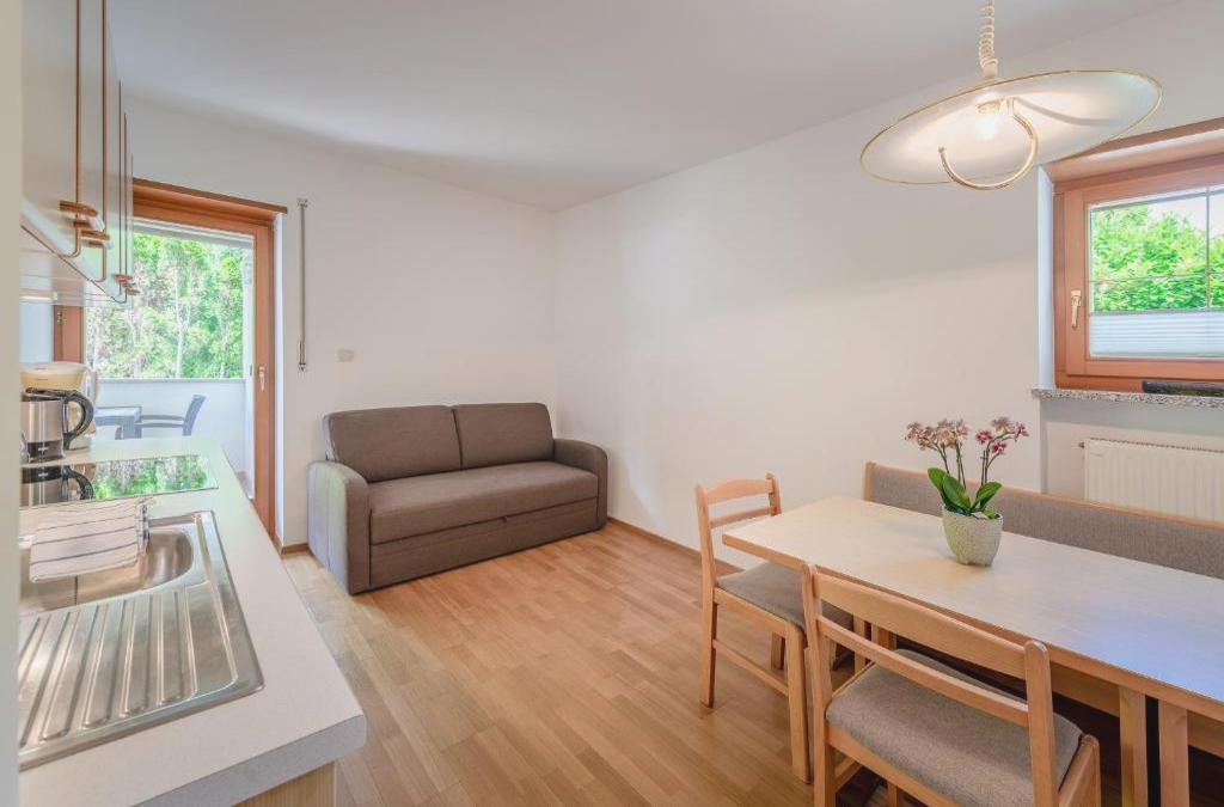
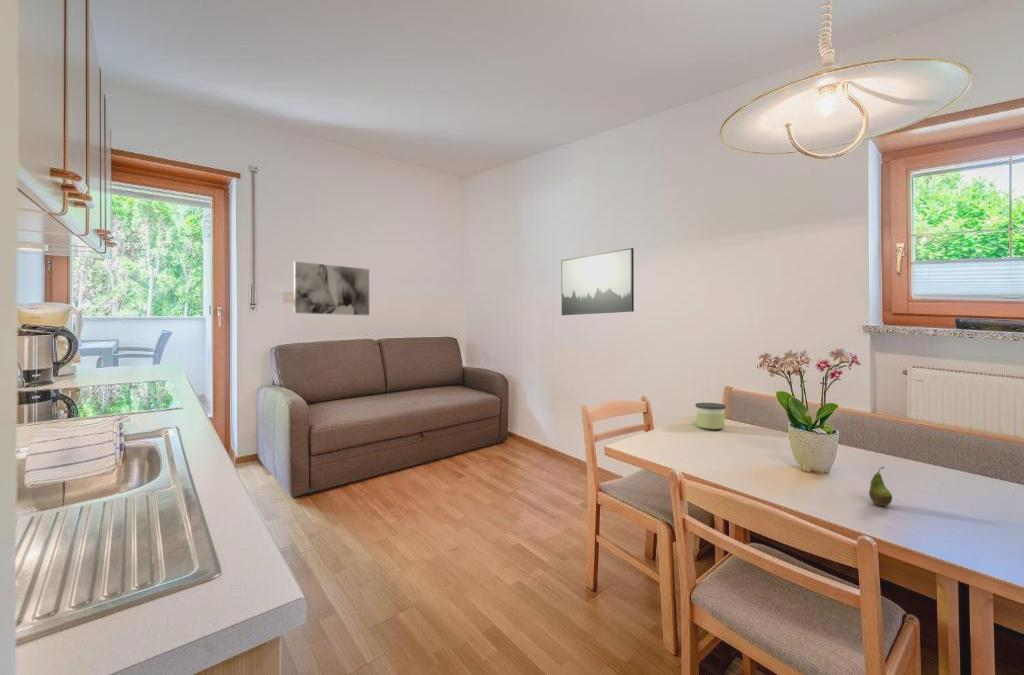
+ wall art (333, 289)
+ candle (710, 415)
+ fruit (880, 484)
+ wall art (594, 284)
